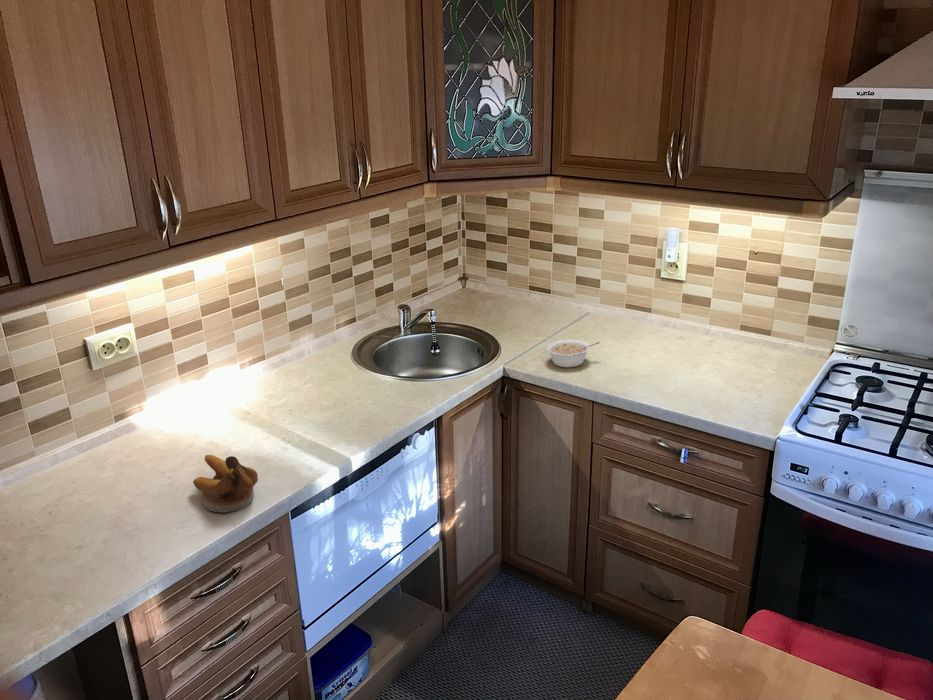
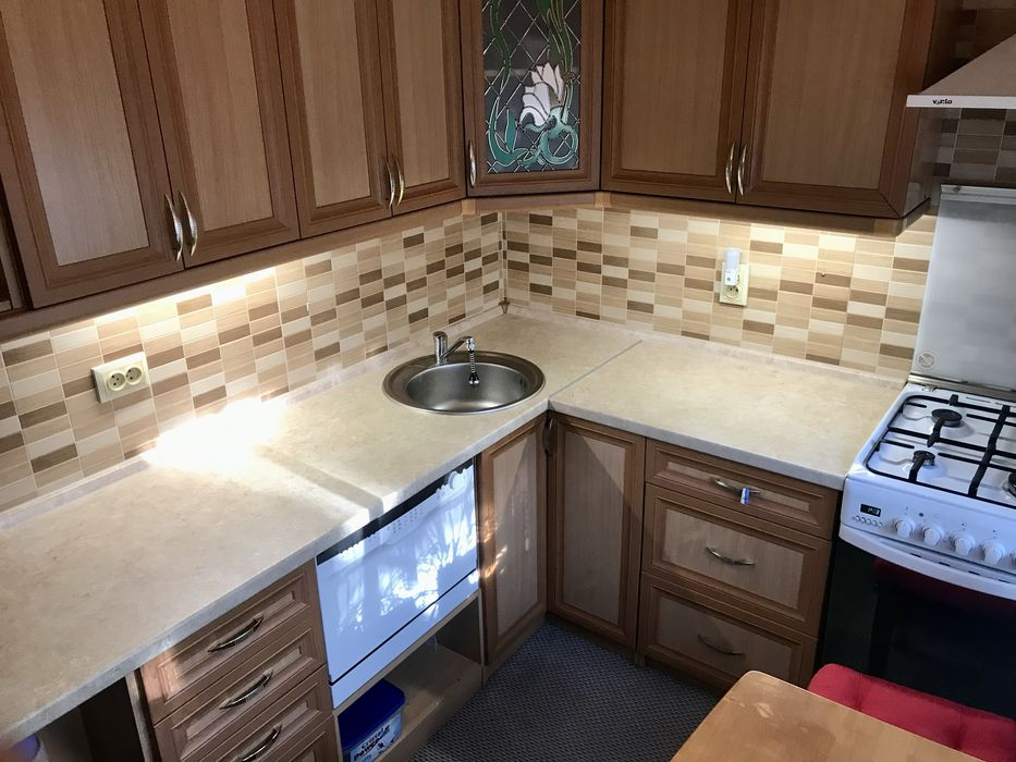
- legume (569, 352)
- banana (224, 471)
